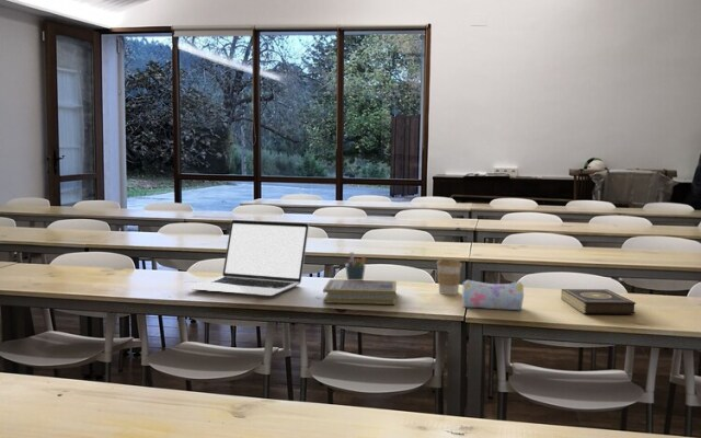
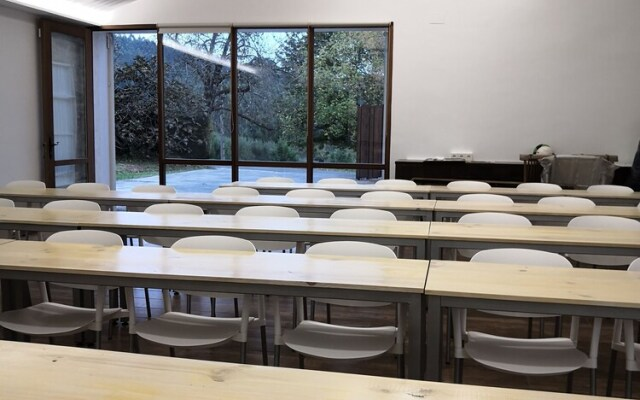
- pencil case (492, 295)
- coffee cup (448, 276)
- book (596, 300)
- laptop (250, 255)
- pen holder (355, 269)
- book (360, 290)
